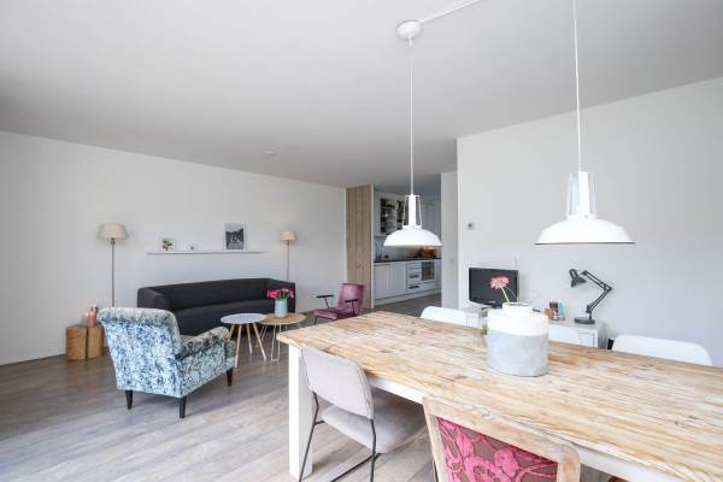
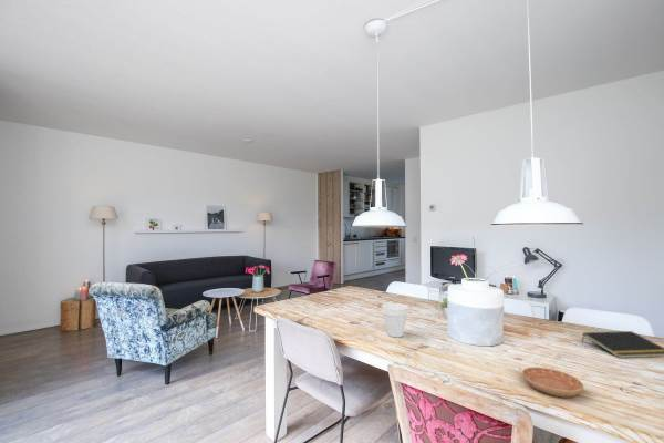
+ cup (395, 320)
+ saucer (551, 382)
+ notepad (625, 343)
